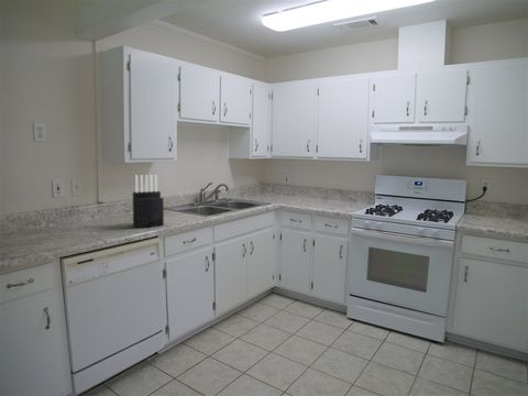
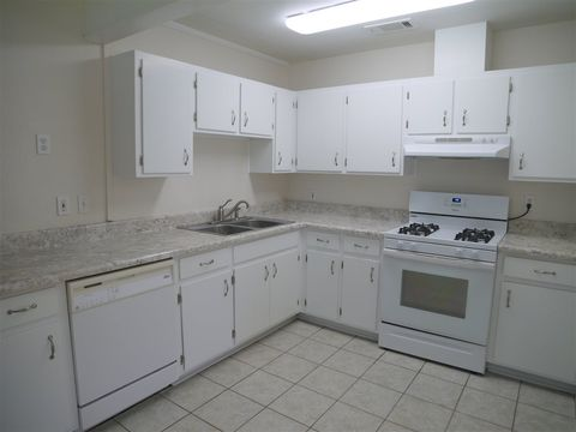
- knife block (148, 200)
